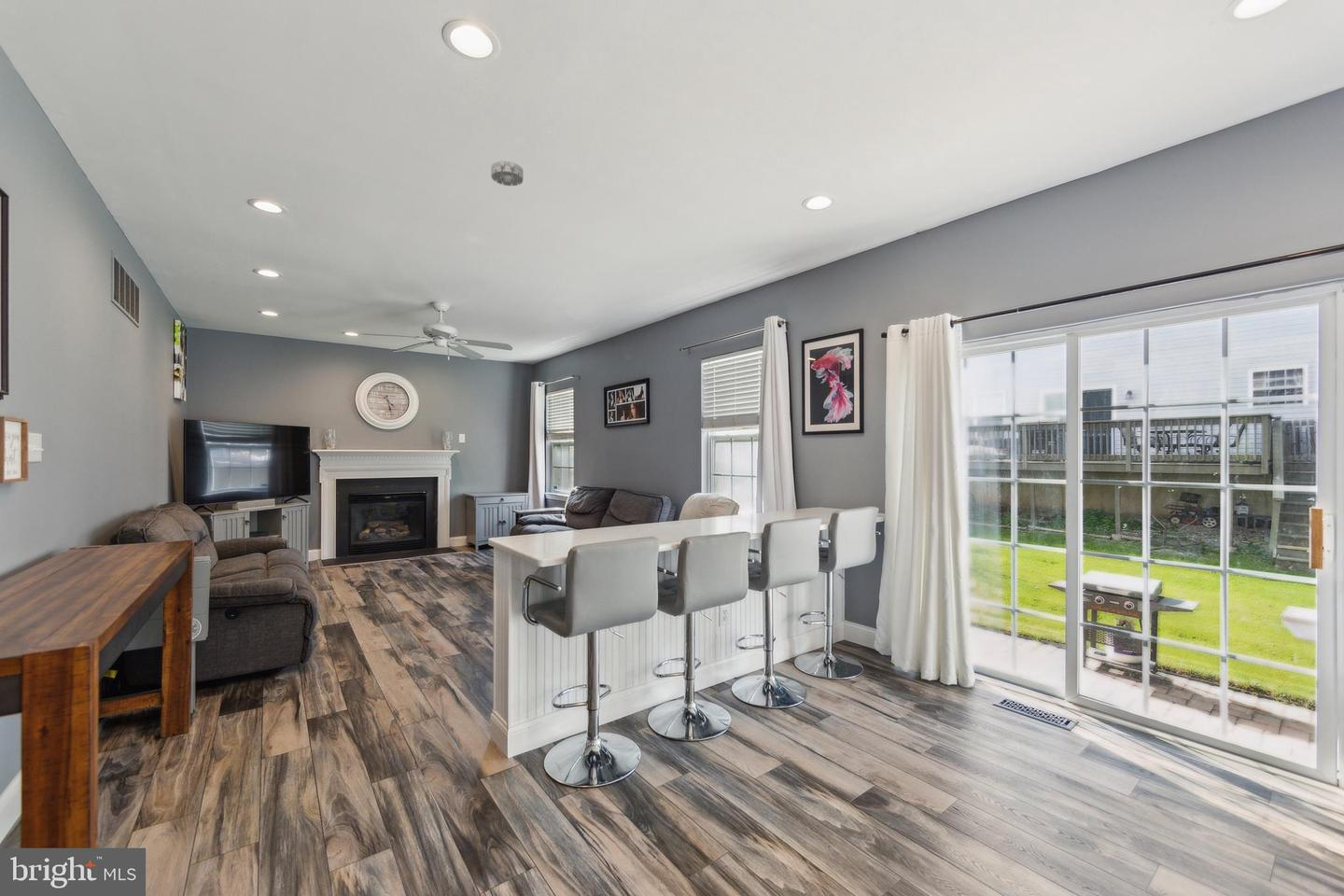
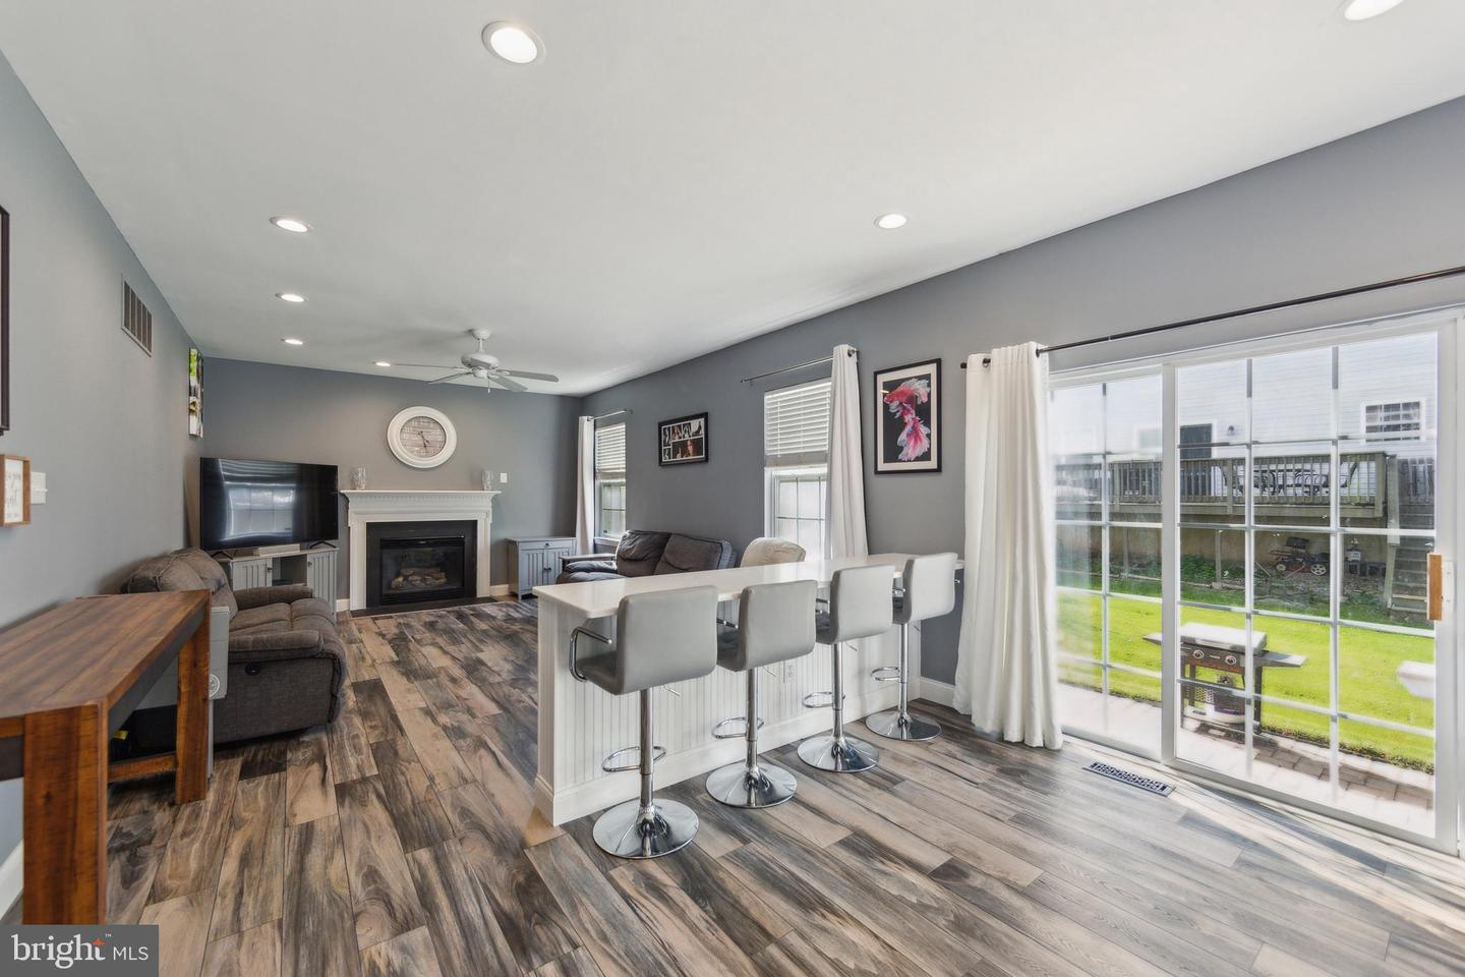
- smoke detector (507, 173)
